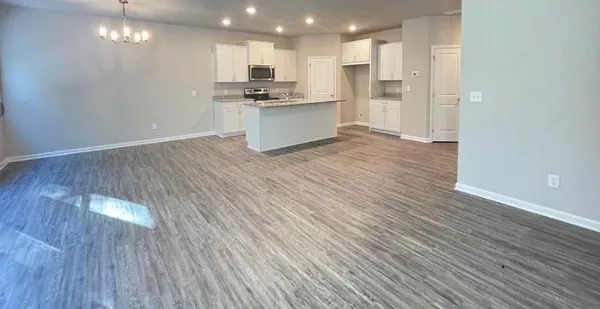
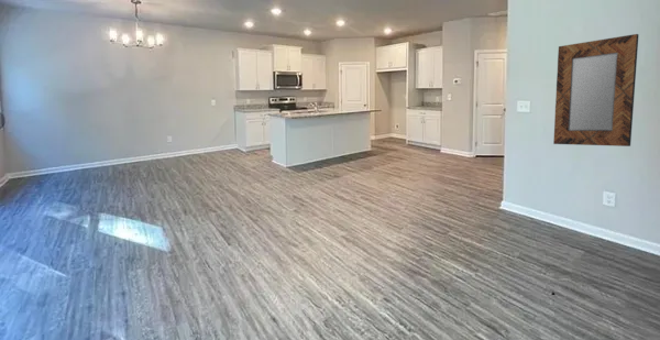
+ home mirror (592, 94)
